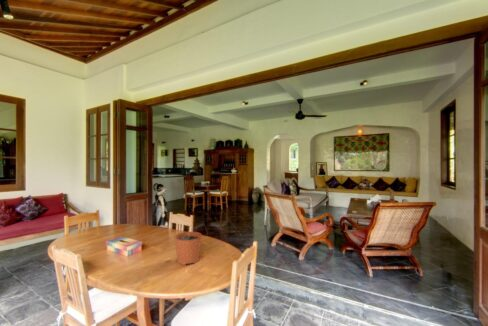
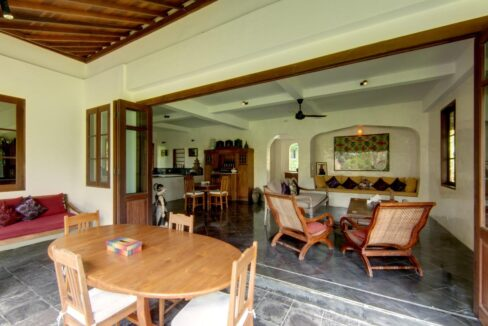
- plant pot (188, 241)
